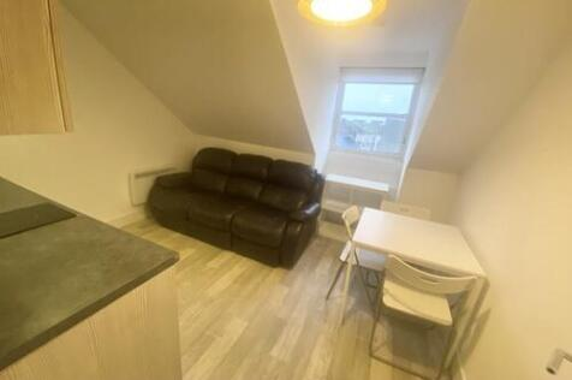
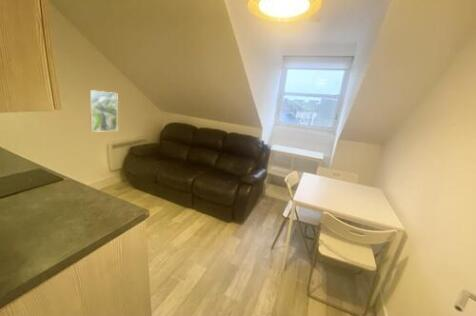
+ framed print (104, 111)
